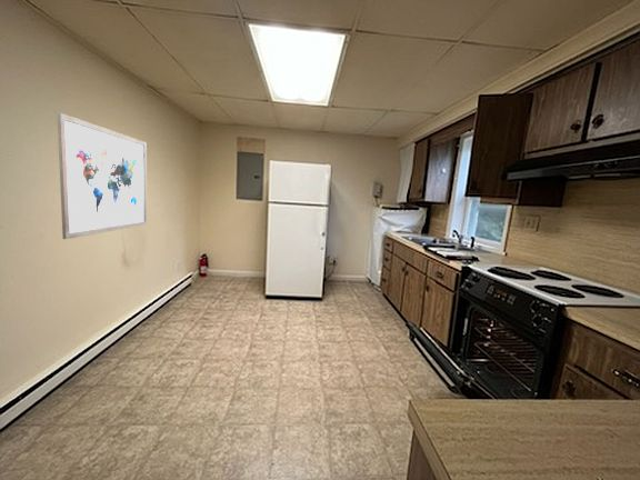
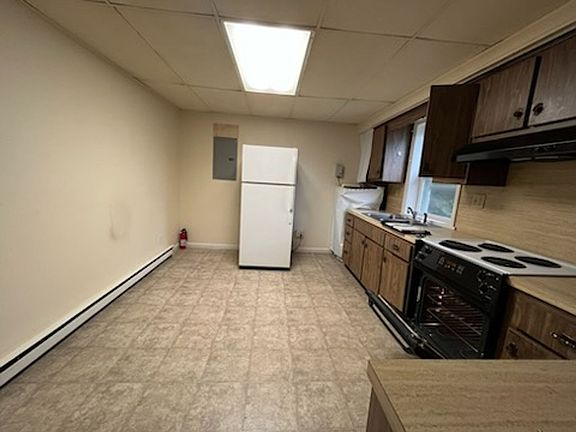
- wall art (112, 181)
